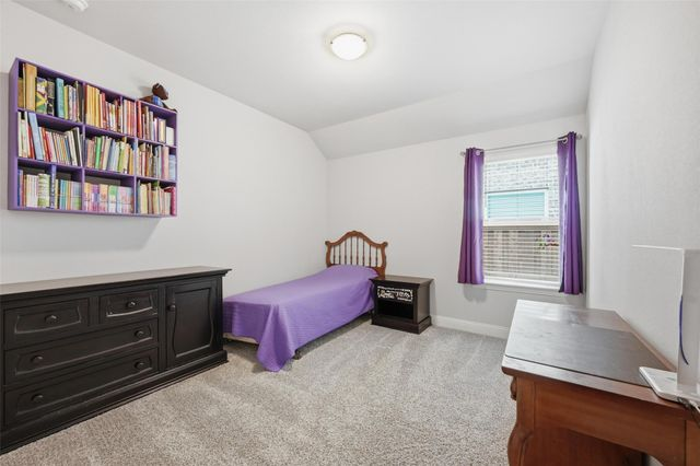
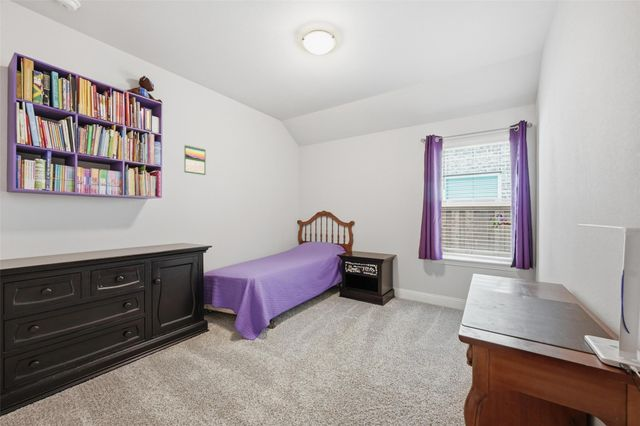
+ calendar (195, 159)
